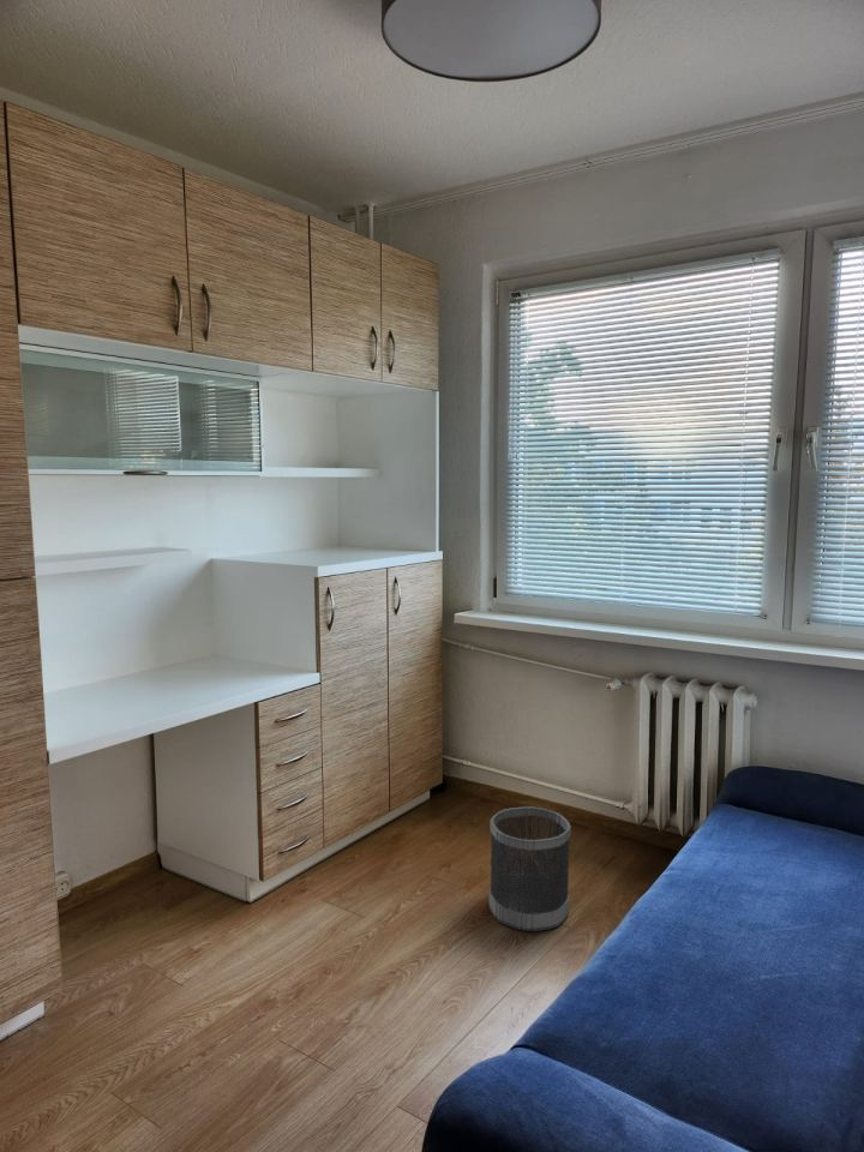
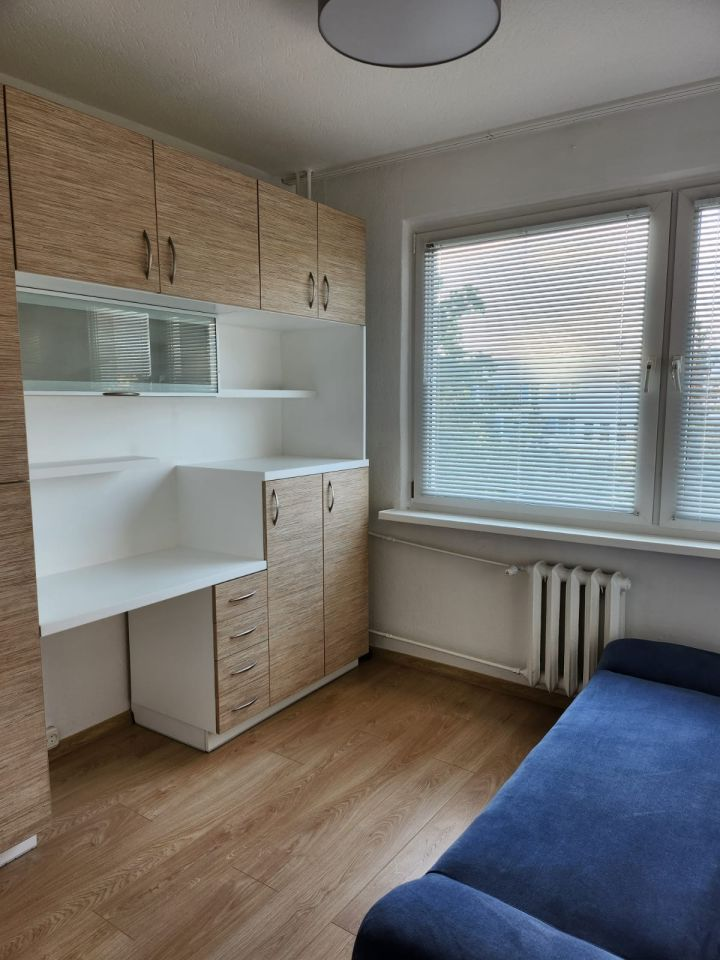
- wastebasket (529, 866)
